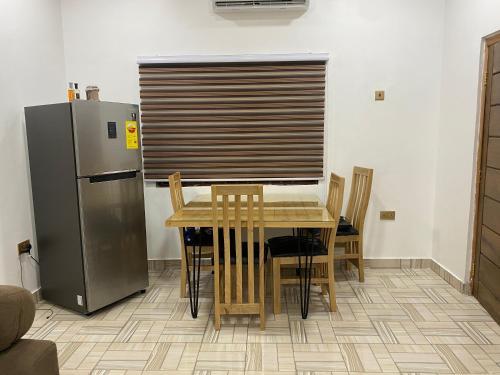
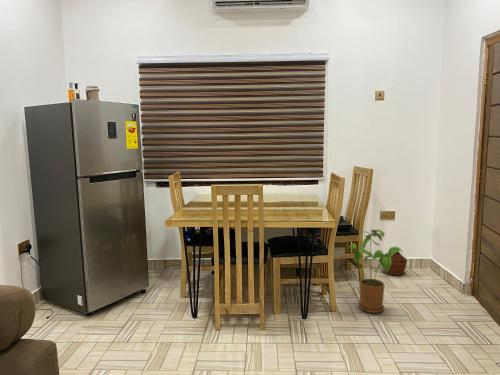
+ woven basket (394, 260)
+ house plant (375, 270)
